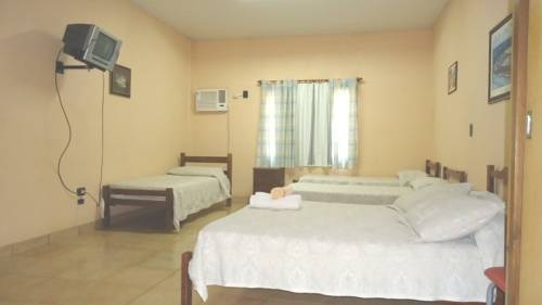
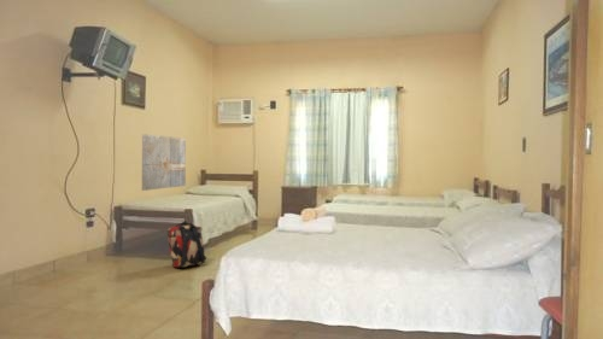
+ wall art (165, 162)
+ backpack (187, 244)
